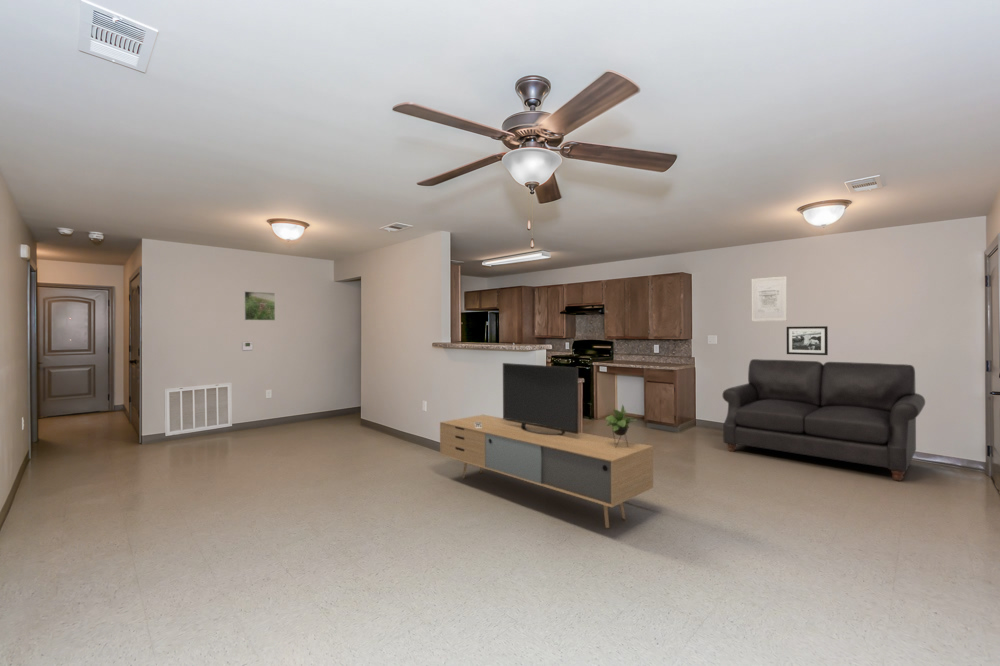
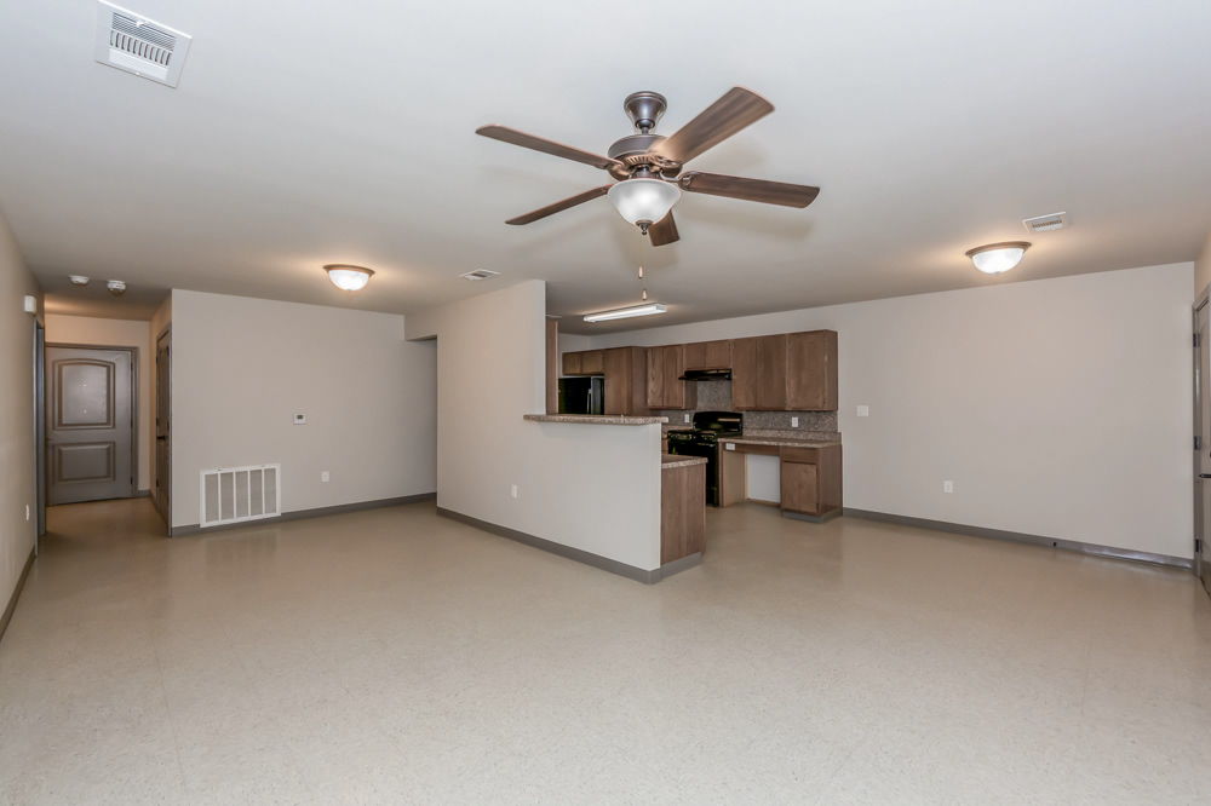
- media console (534, 430)
- wall art (768, 299)
- sofa (815, 409)
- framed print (259, 306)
- picture frame (806, 340)
